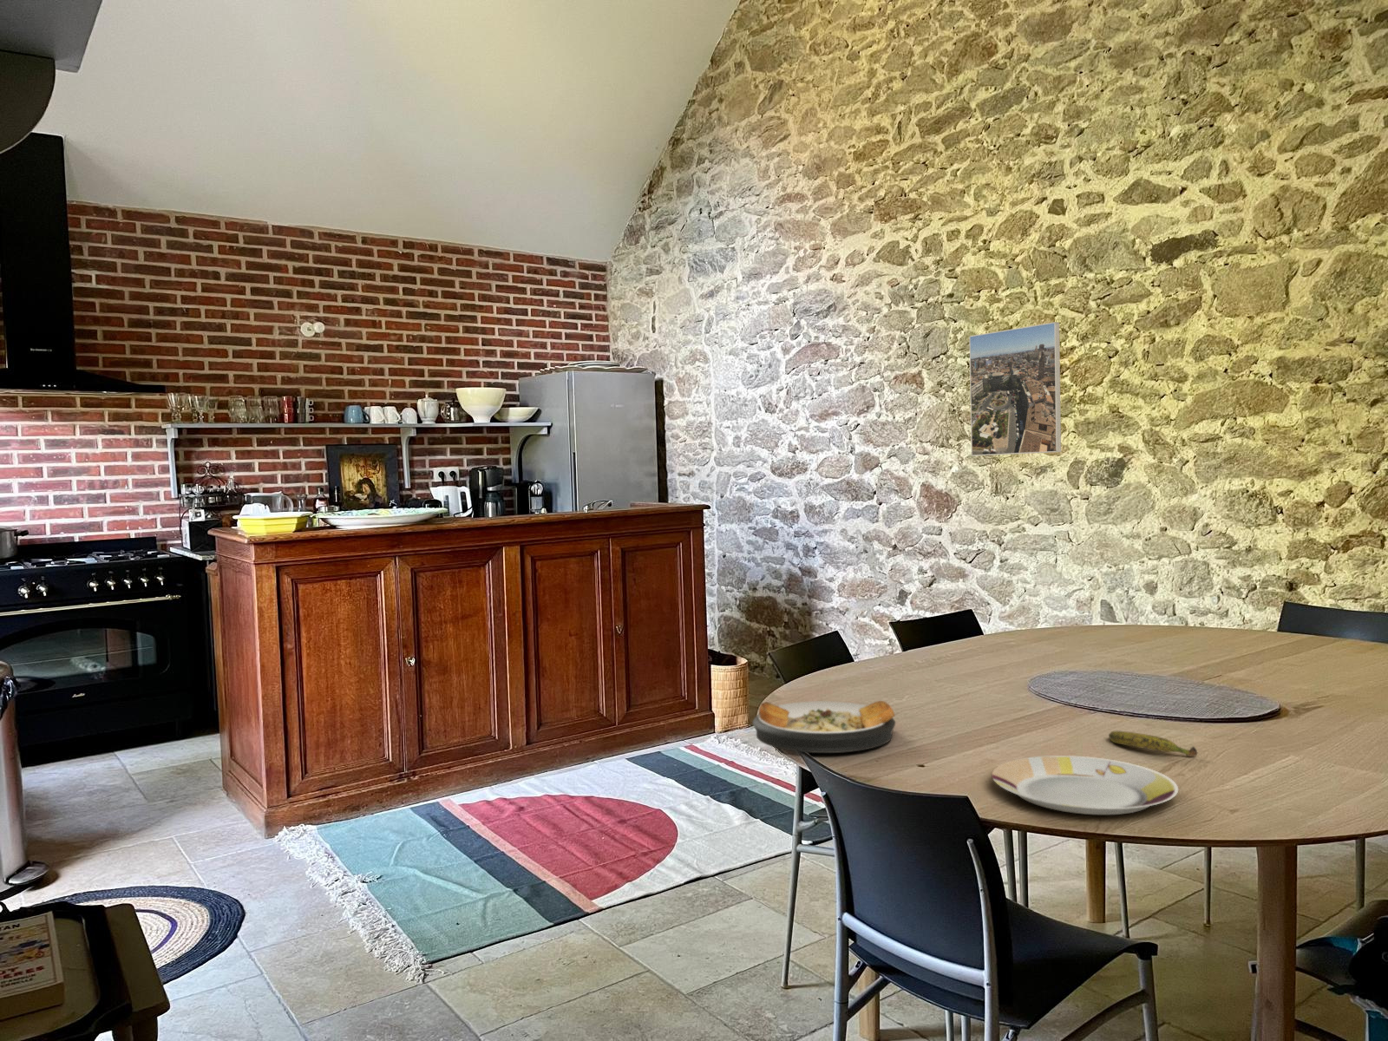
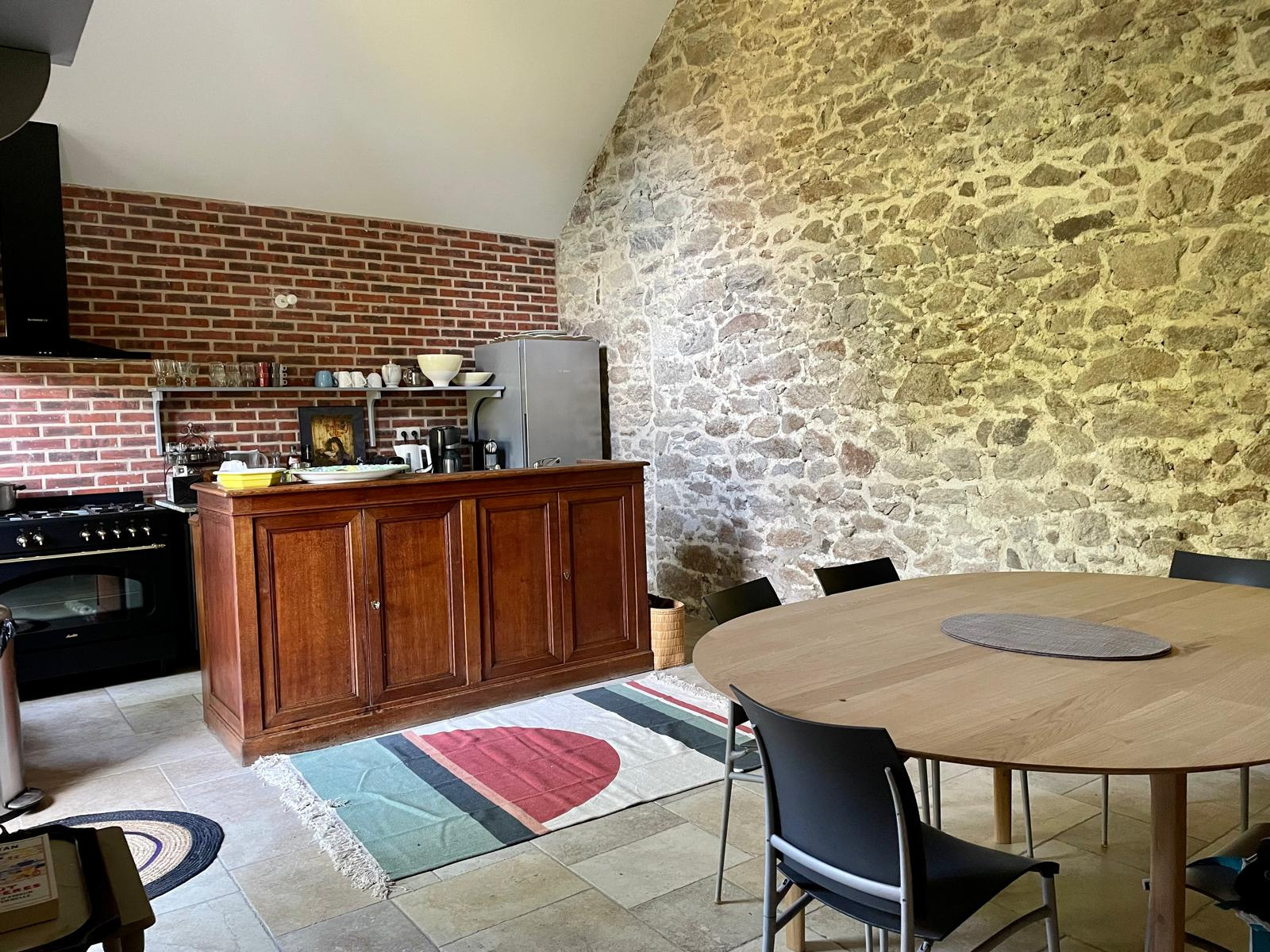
- banana (1146, 741)
- plate (823, 720)
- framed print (1013, 391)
- plate (1082, 786)
